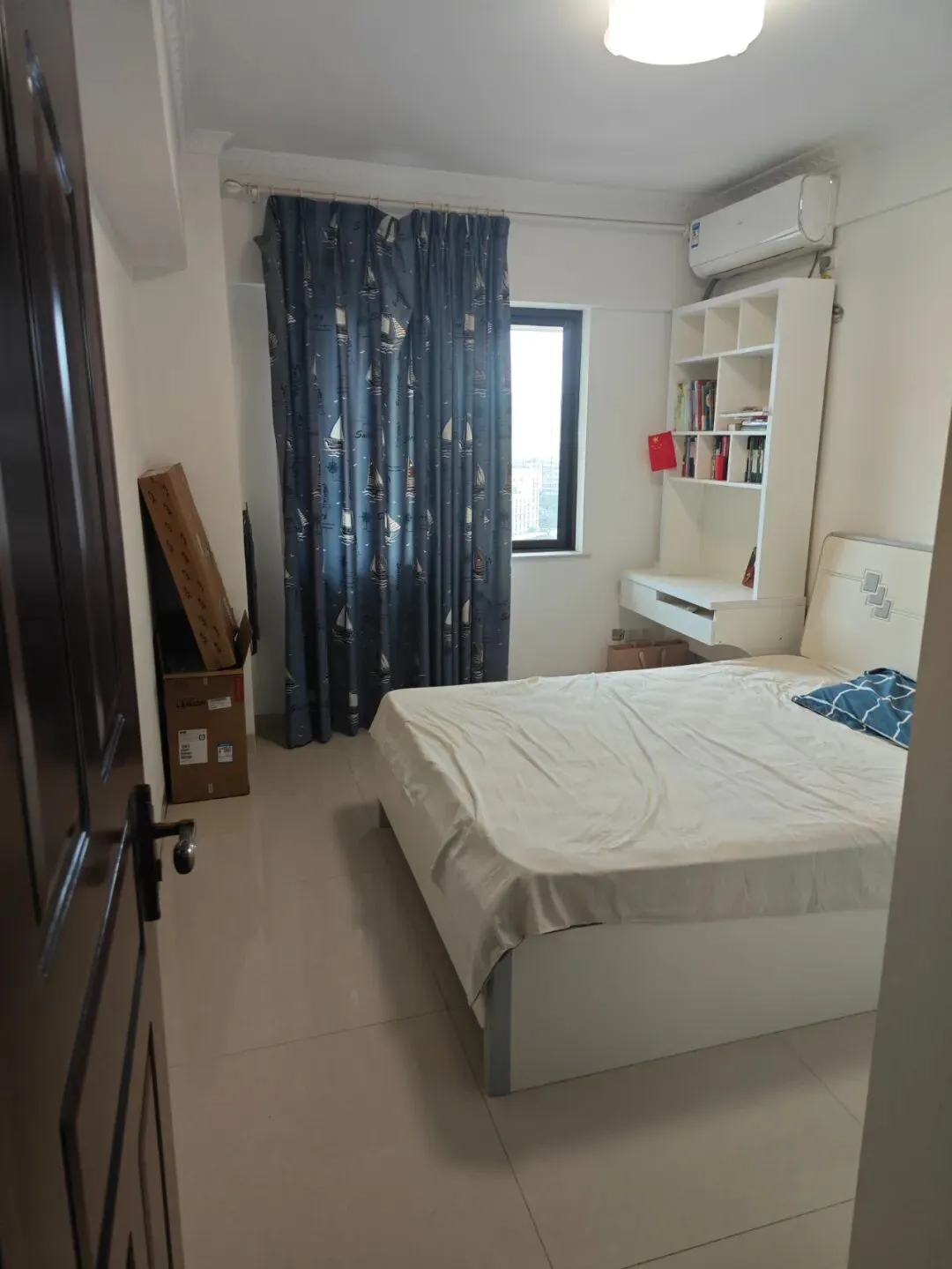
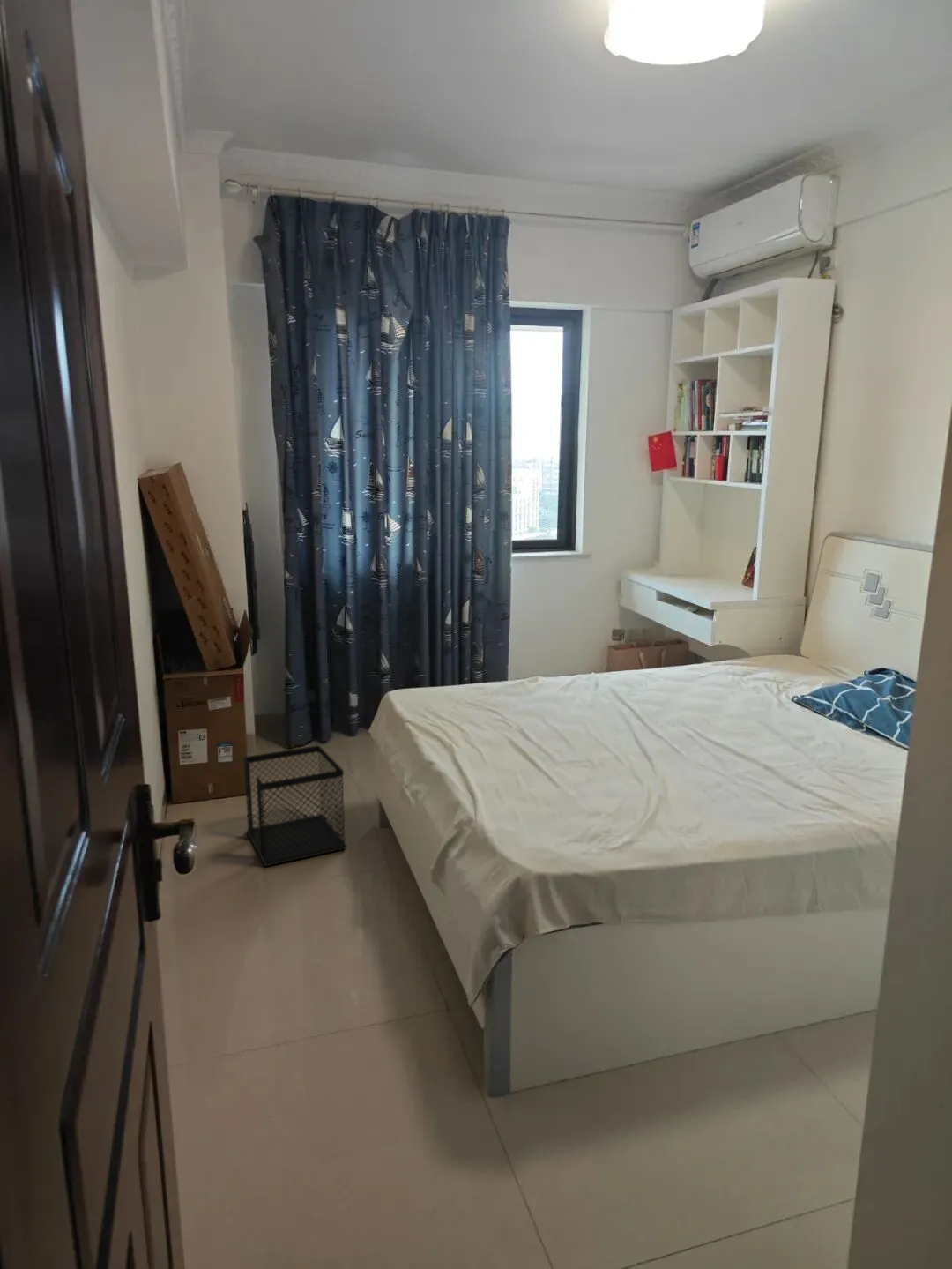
+ wastebasket (294, 802)
